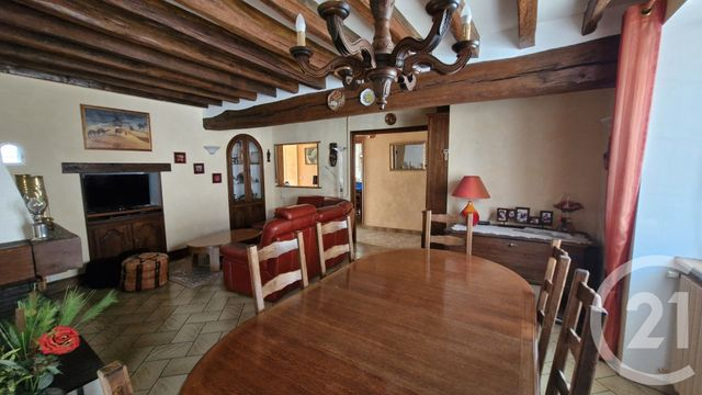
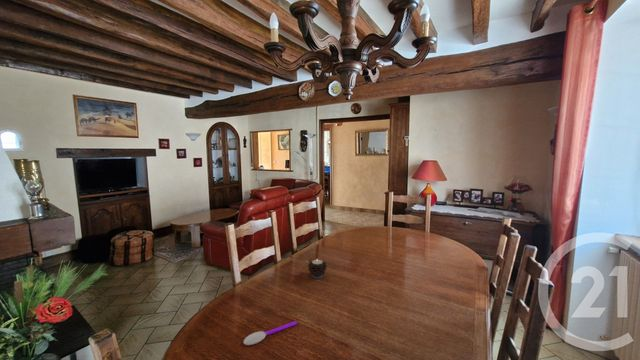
+ candle (317, 267)
+ spoon (271, 331)
